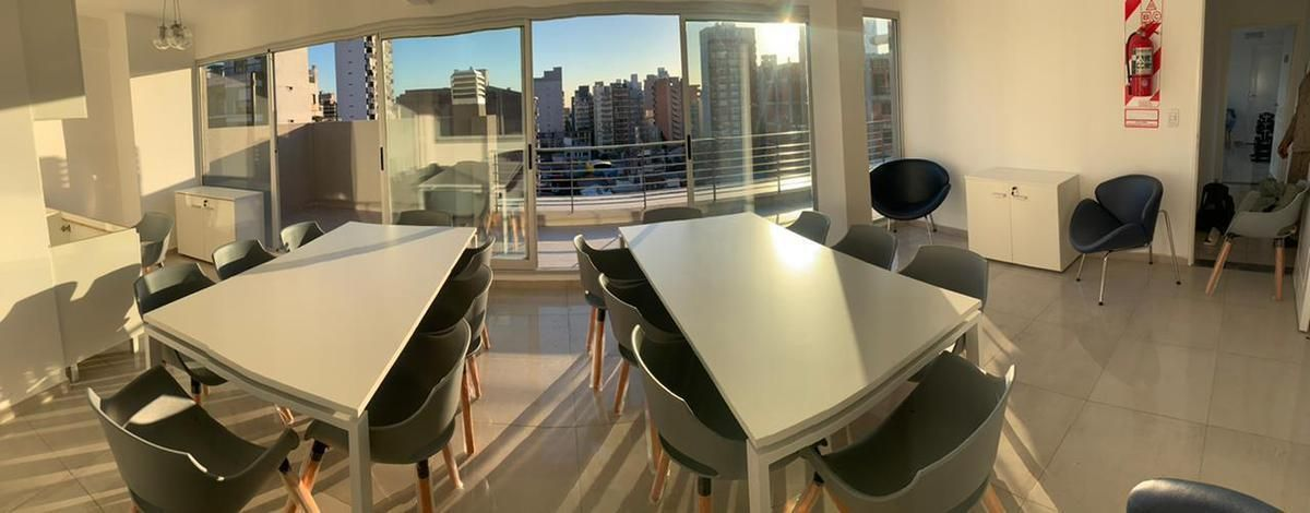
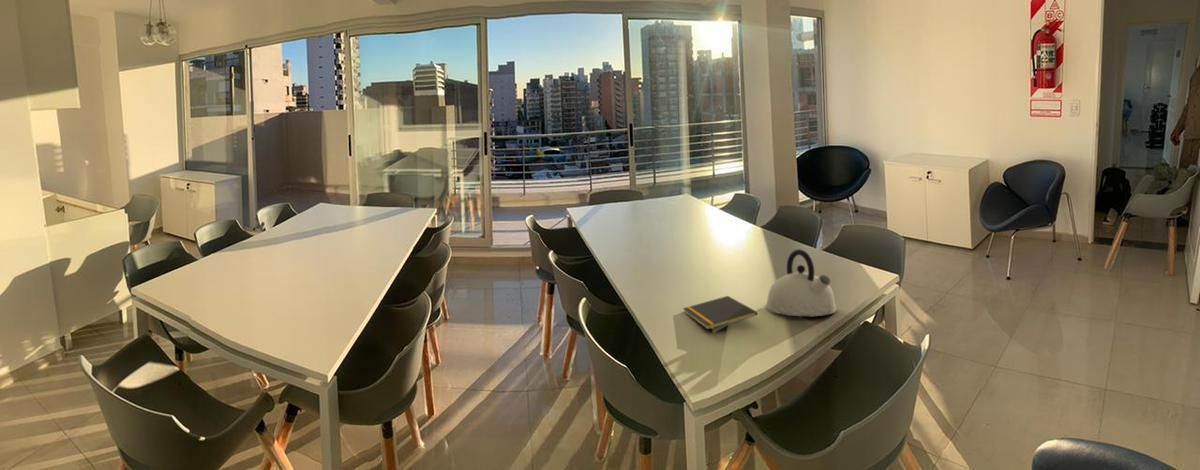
+ notepad (718, 311)
+ kettle (802, 279)
